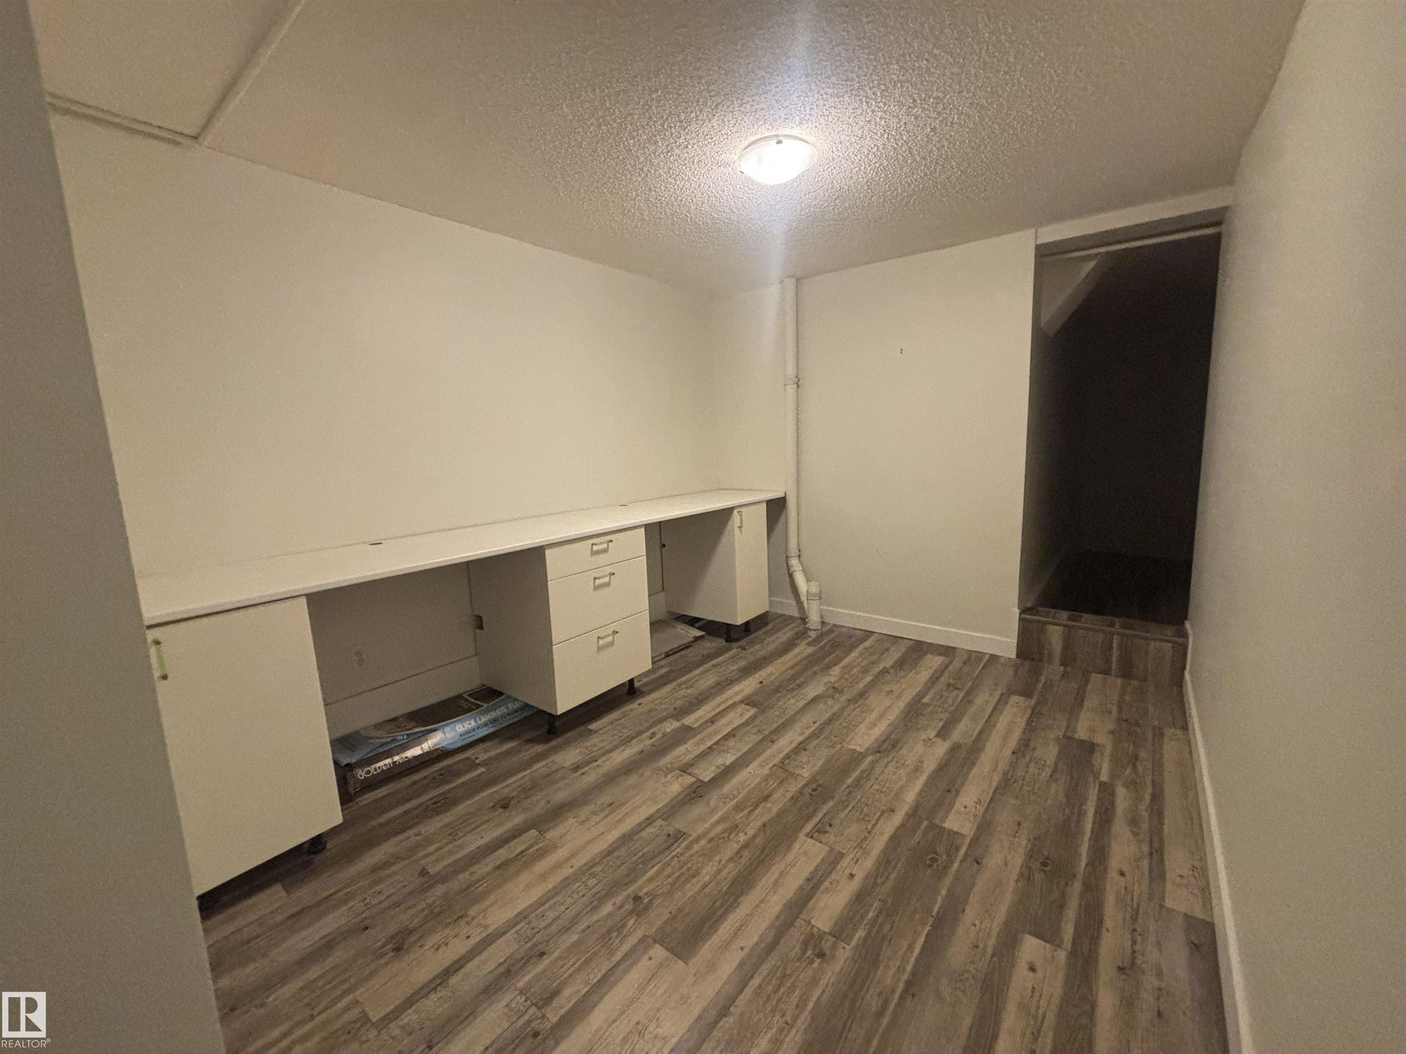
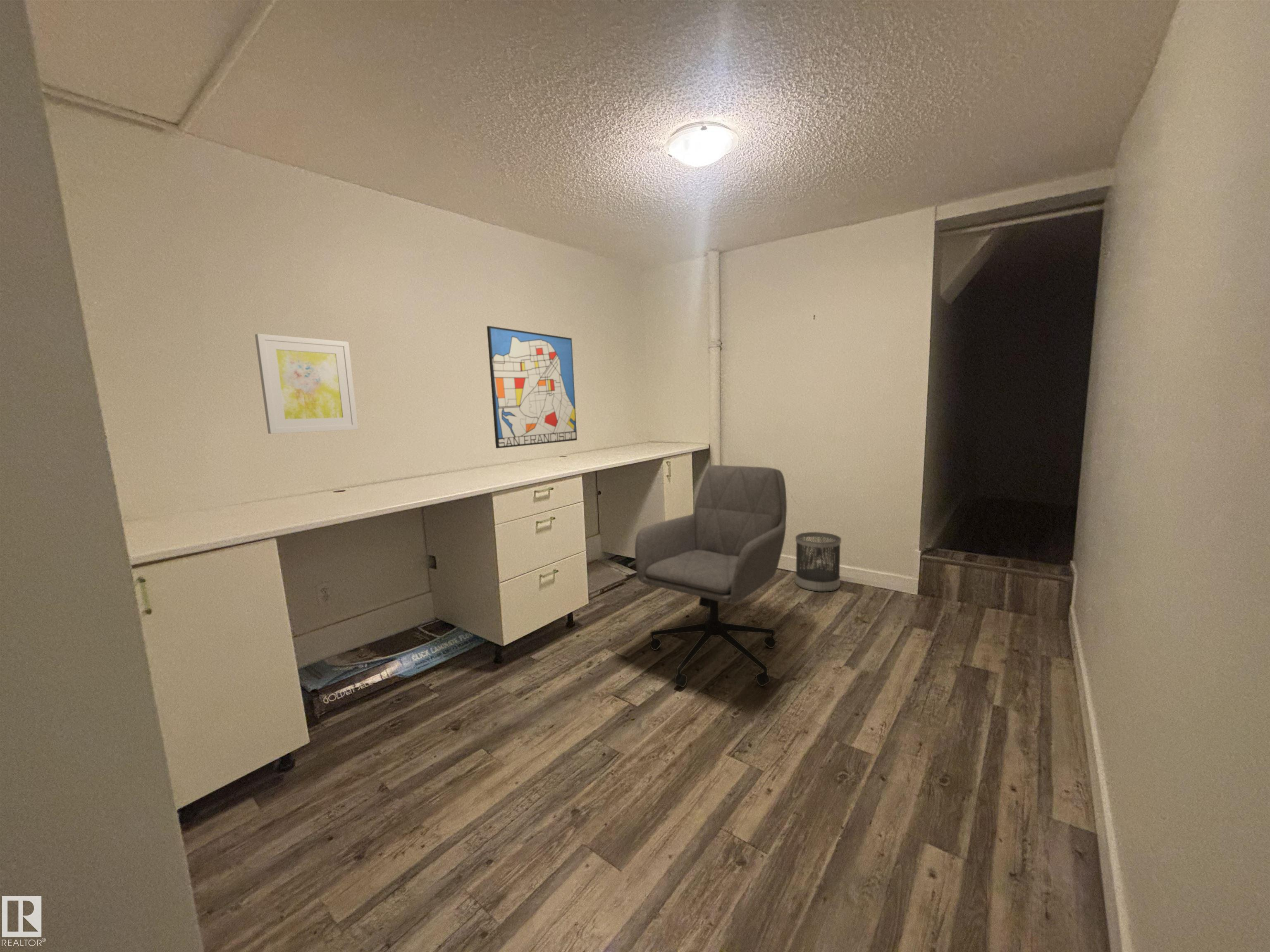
+ wall art (537, 389)
+ wall art (310, 385)
+ wastebasket (818, 561)
+ office chair (716, 566)
